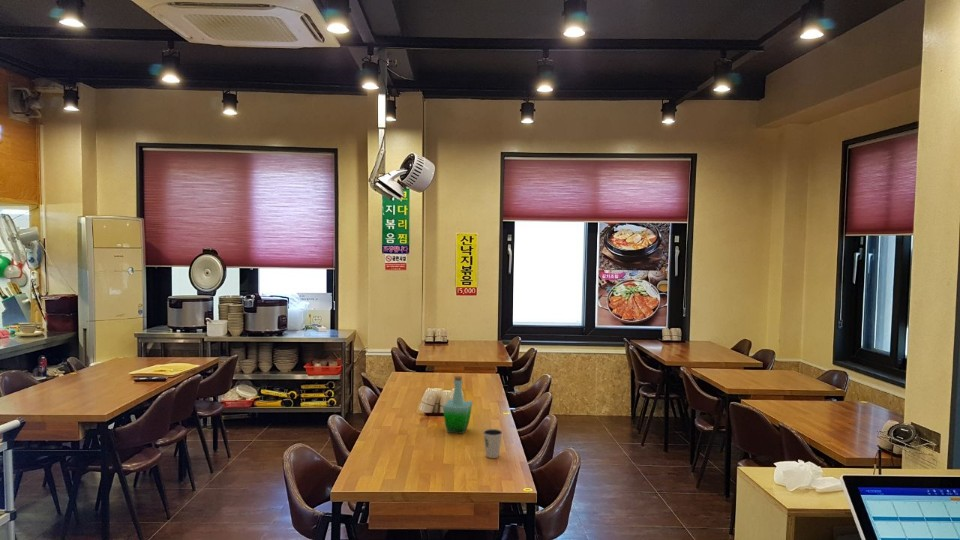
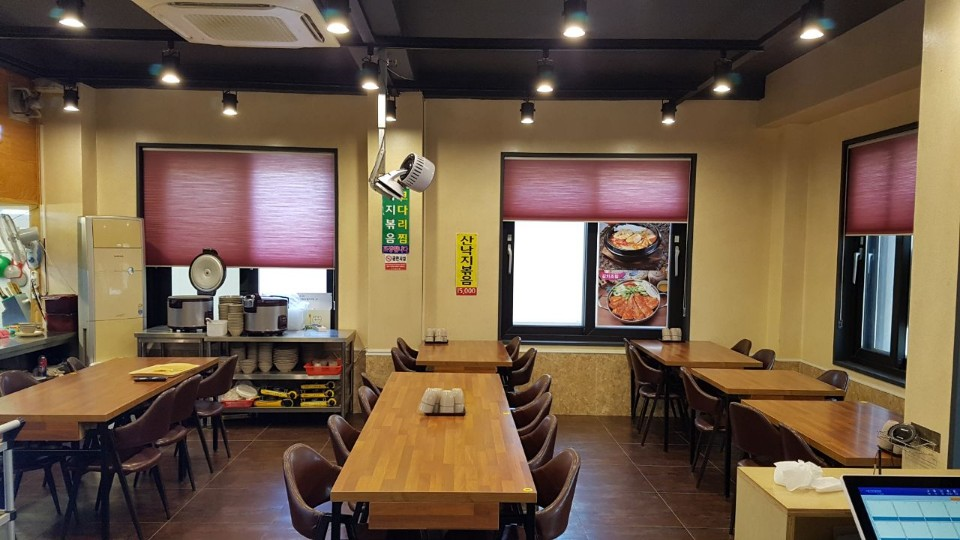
- bottle (457, 403)
- dixie cup (492, 444)
